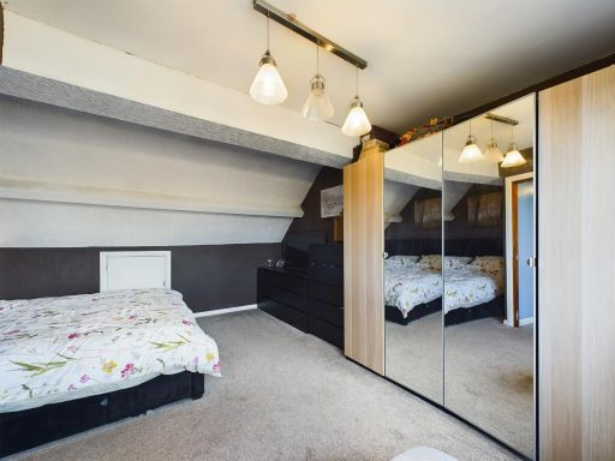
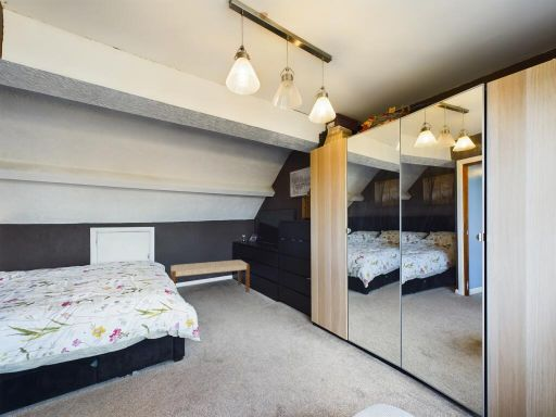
+ bench (210, 273)
